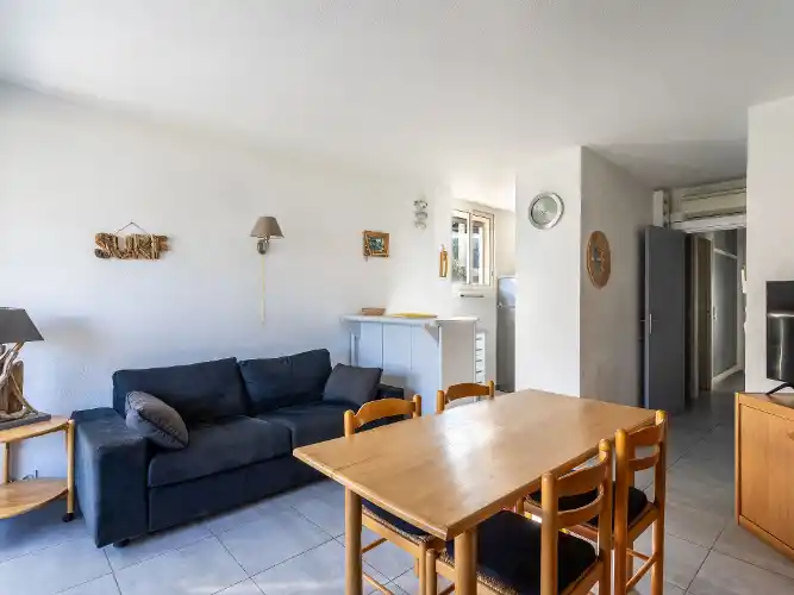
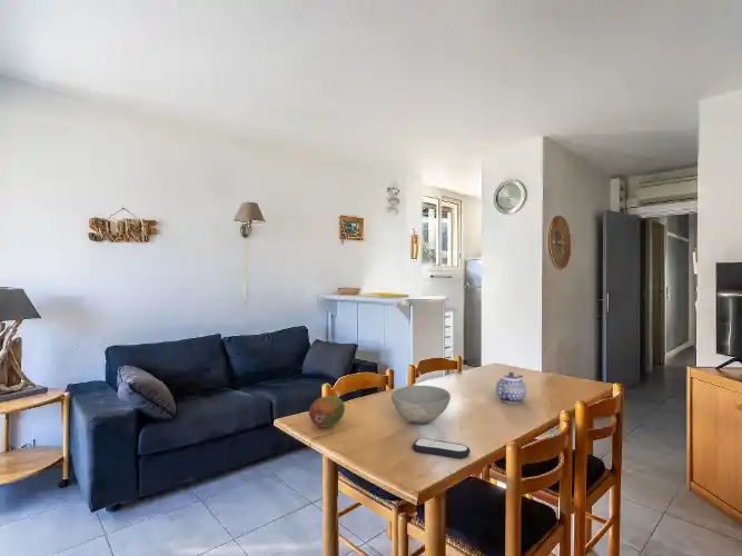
+ fruit (327, 410)
+ teapot (511, 386)
+ bowl (421, 407)
+ remote control (441, 447)
